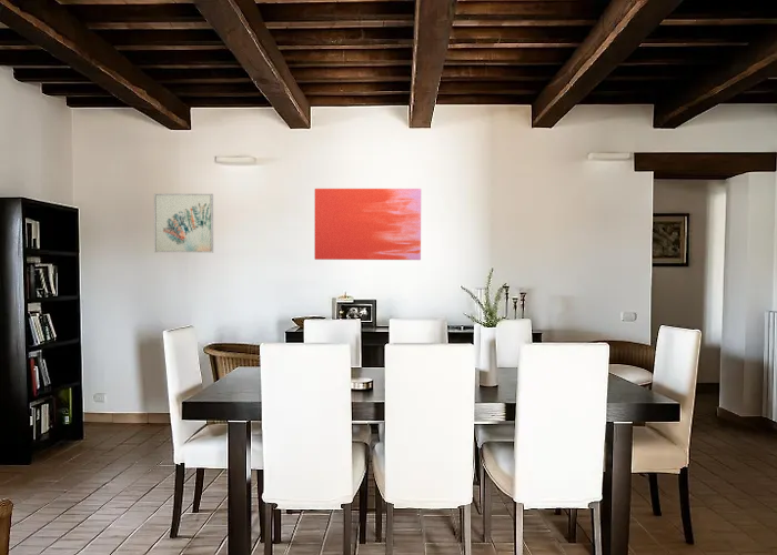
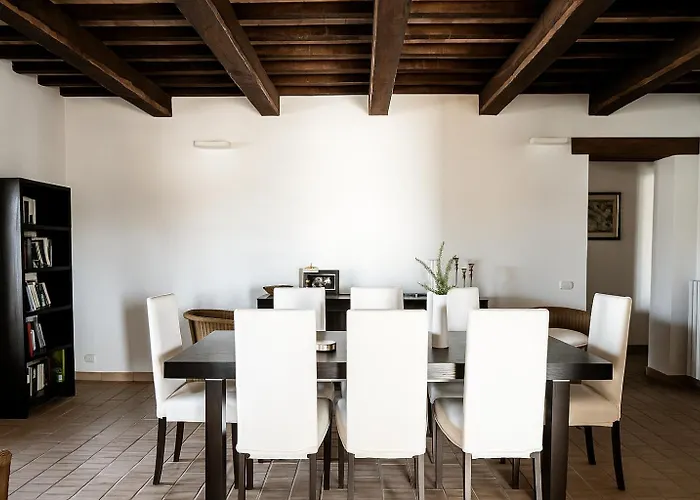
- wall art (183, 223)
- wall art (367, 224)
